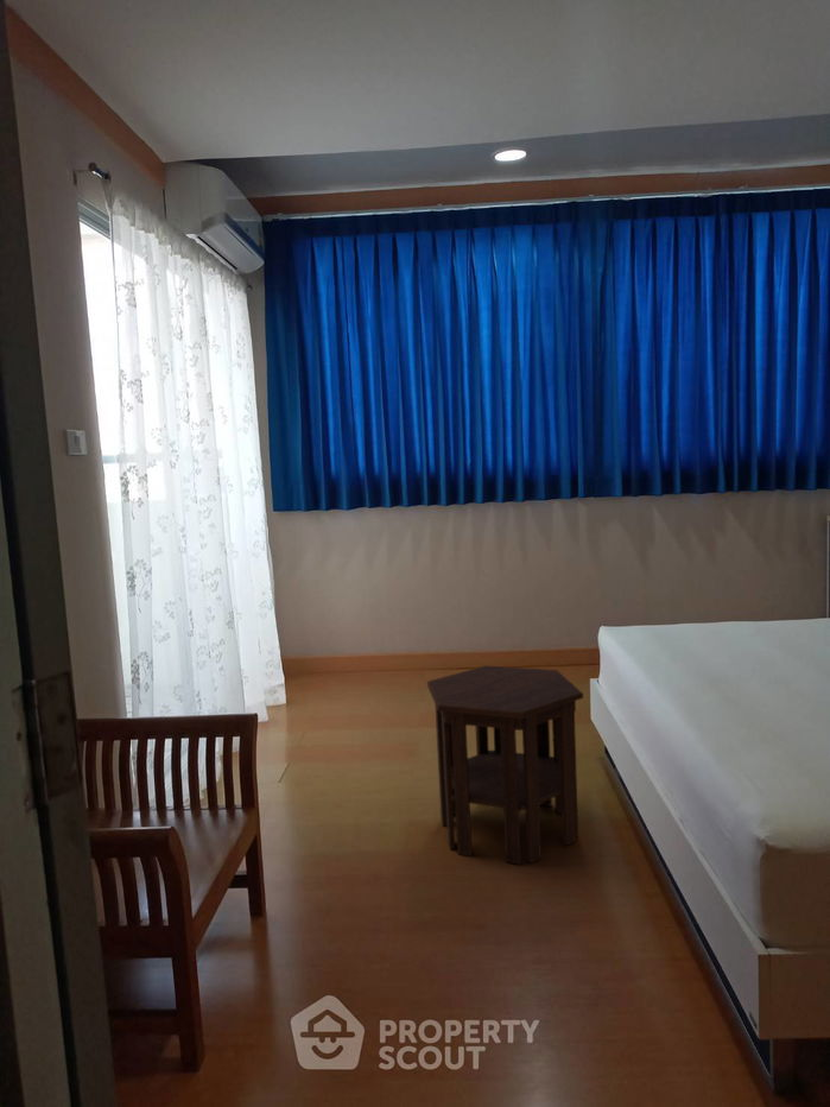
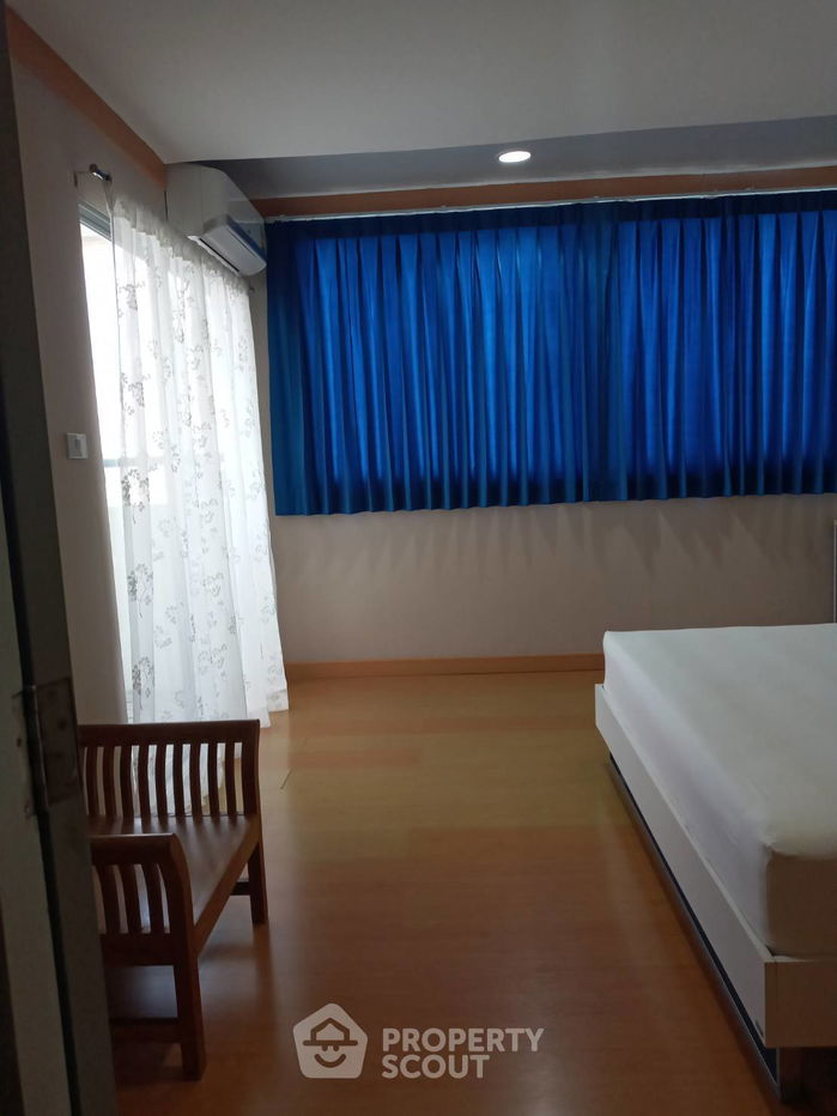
- side table (505, 758)
